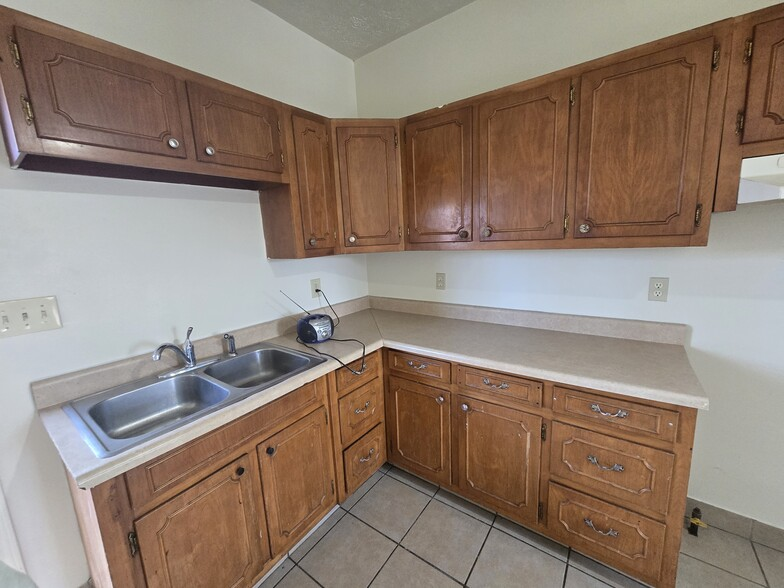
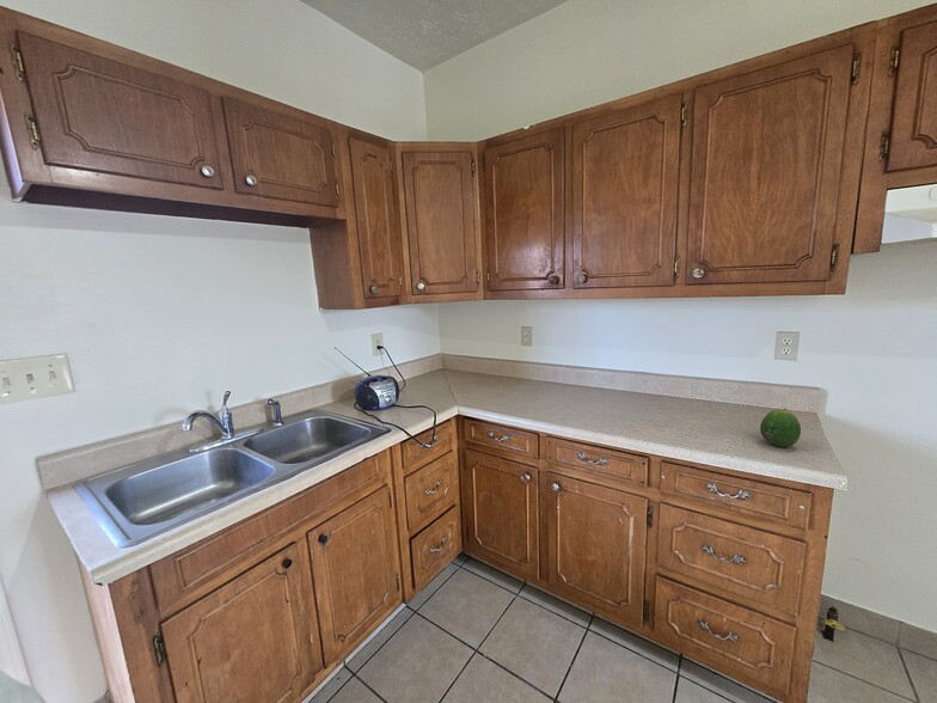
+ fruit (779, 427)
